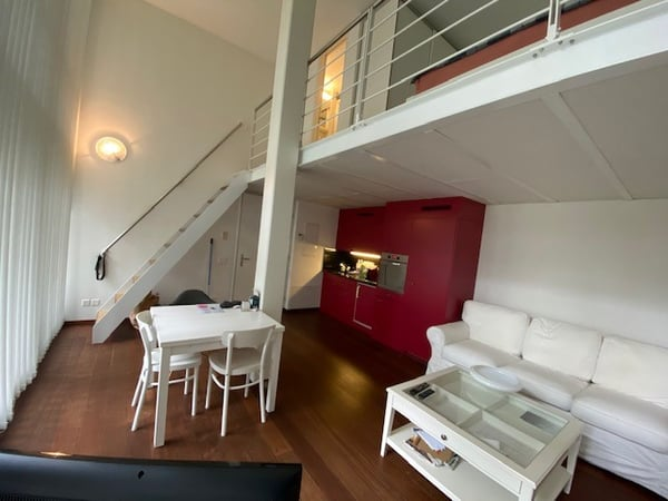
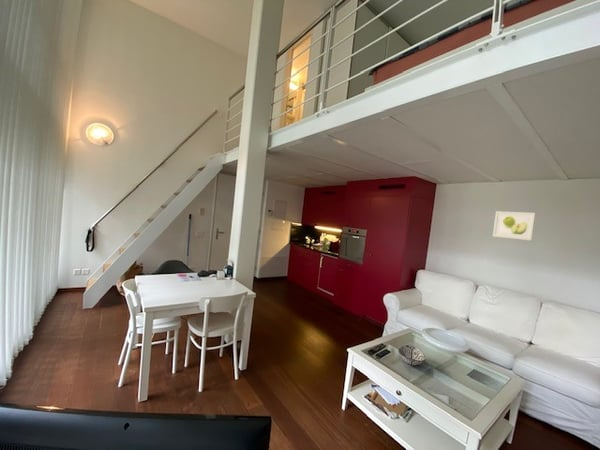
+ decorative bowl (411, 356)
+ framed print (513, 225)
